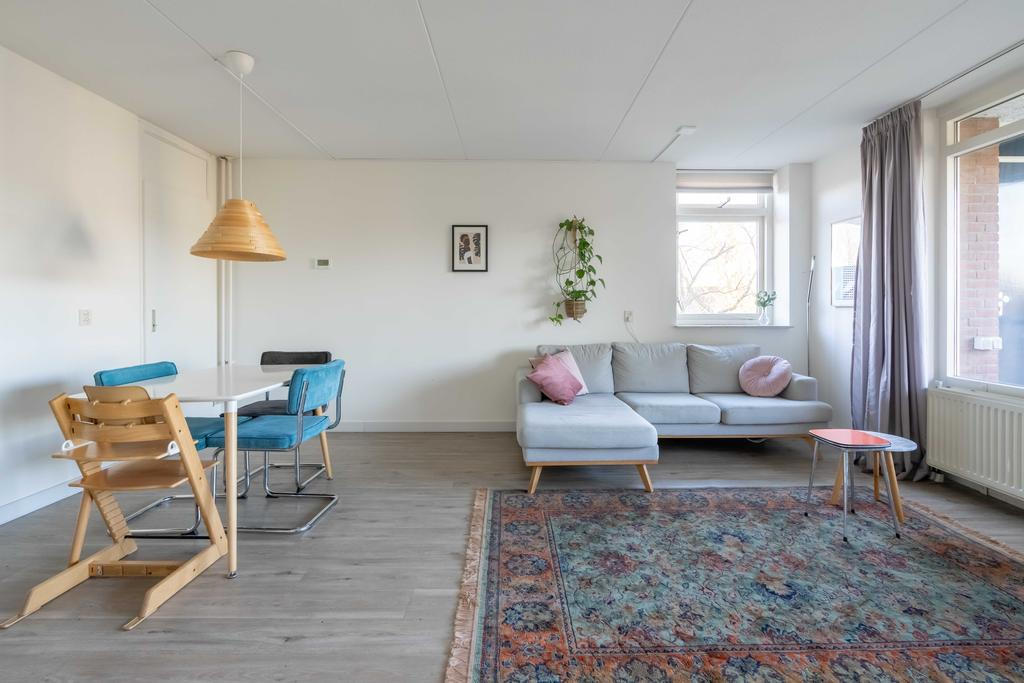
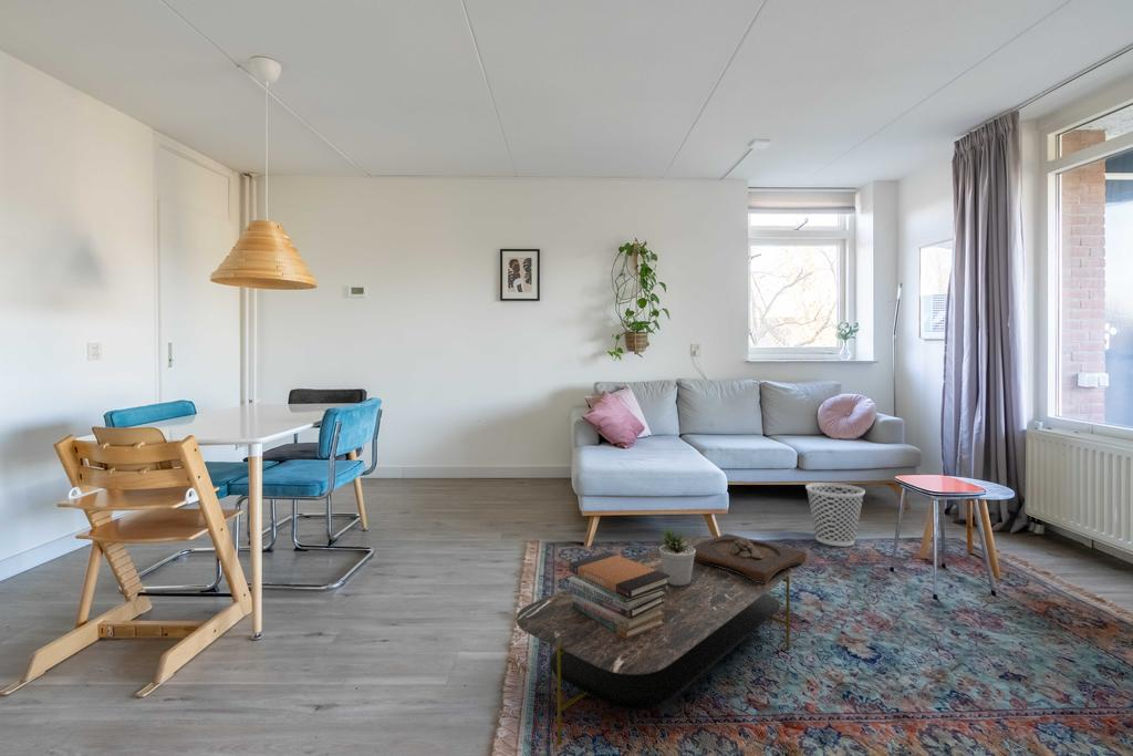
+ potted plant (677, 552)
+ wooden tray (744, 548)
+ coffee table (675, 620)
+ wastebasket (834, 514)
+ book stack (616, 590)
